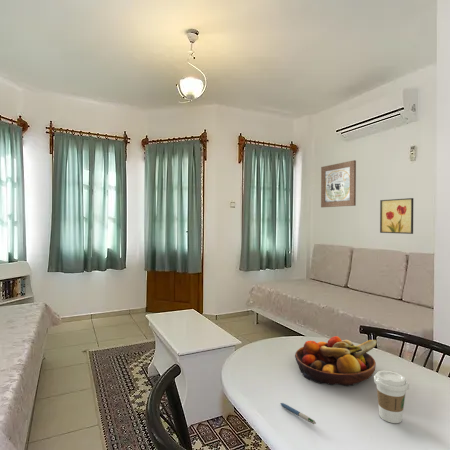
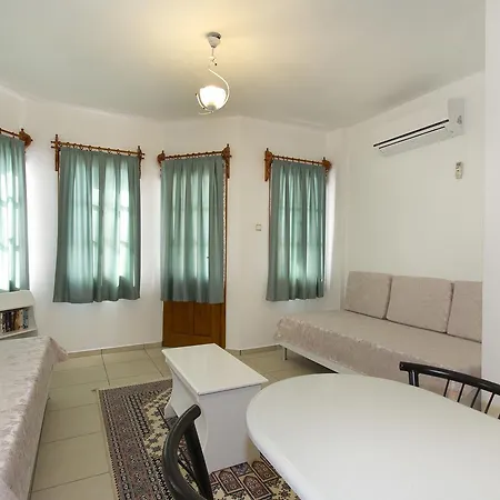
- coffee cup (390, 396)
- wall art (337, 185)
- wall art (396, 216)
- pen (297, 412)
- fruit bowl (334, 353)
